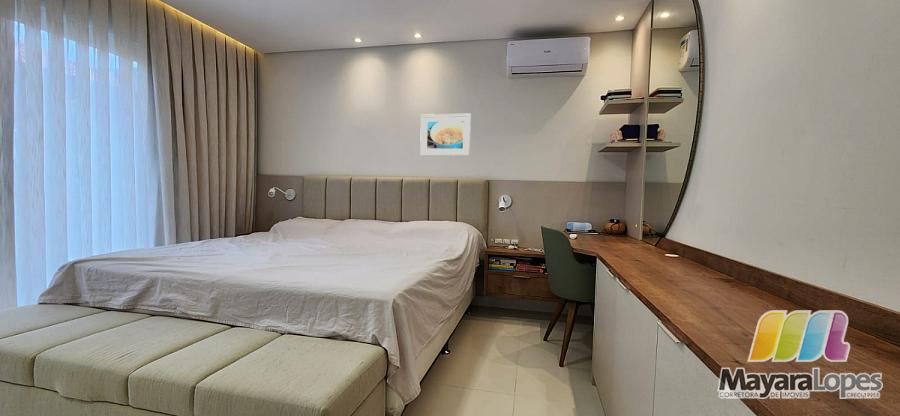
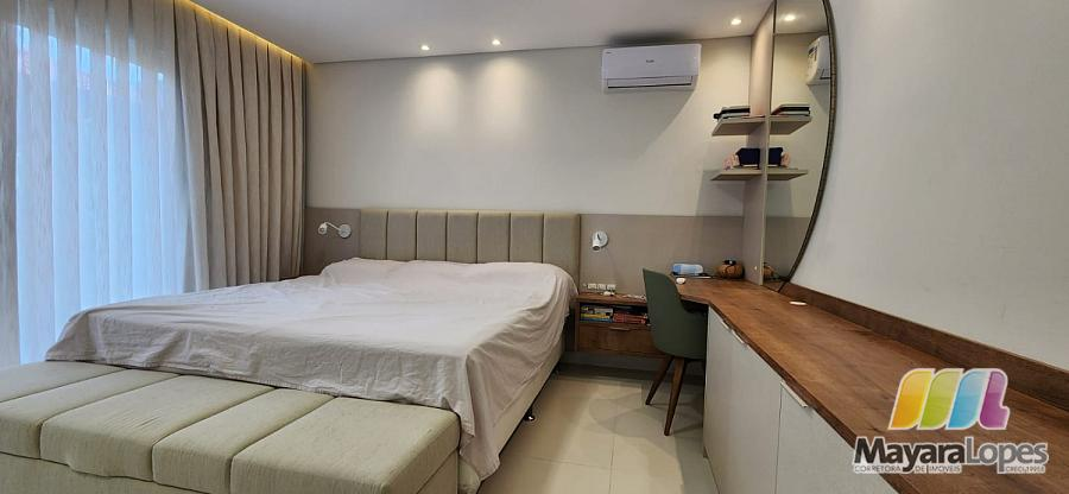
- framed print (445, 135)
